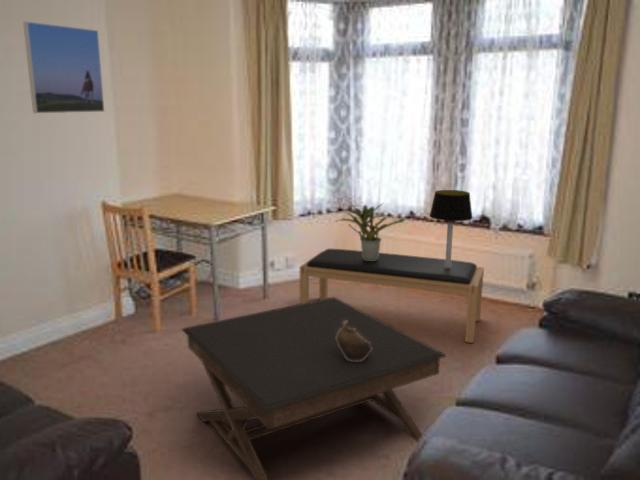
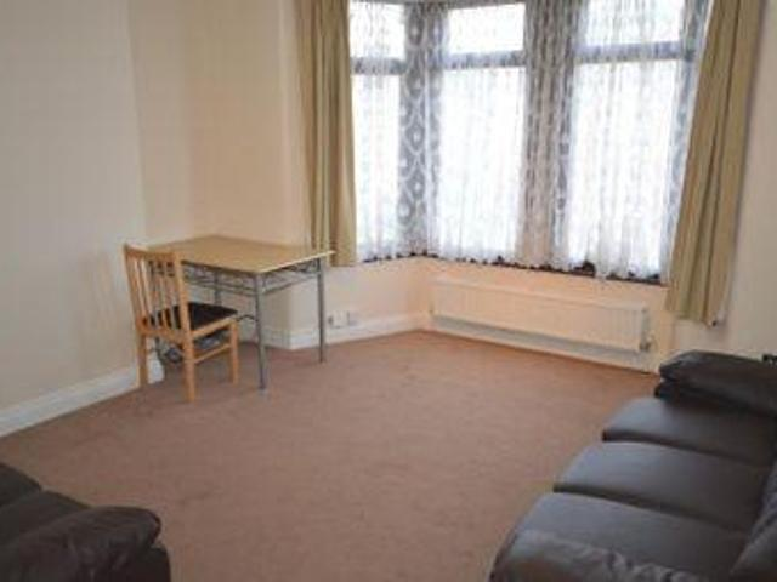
- bench (390, 285)
- potted plant (367, 230)
- coffee table (307, 384)
- table lamp (450, 230)
- ceramic bowl (353, 340)
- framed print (66, 70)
